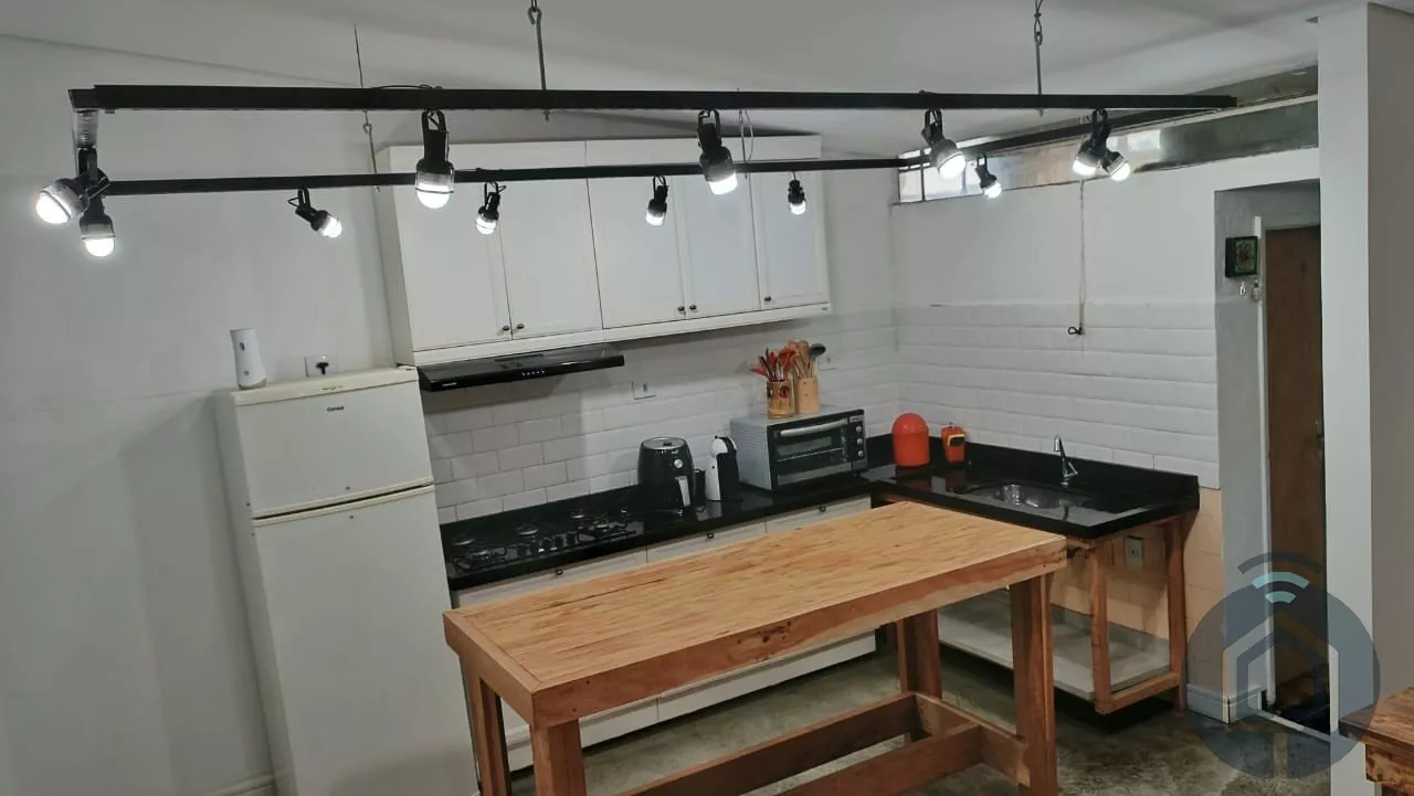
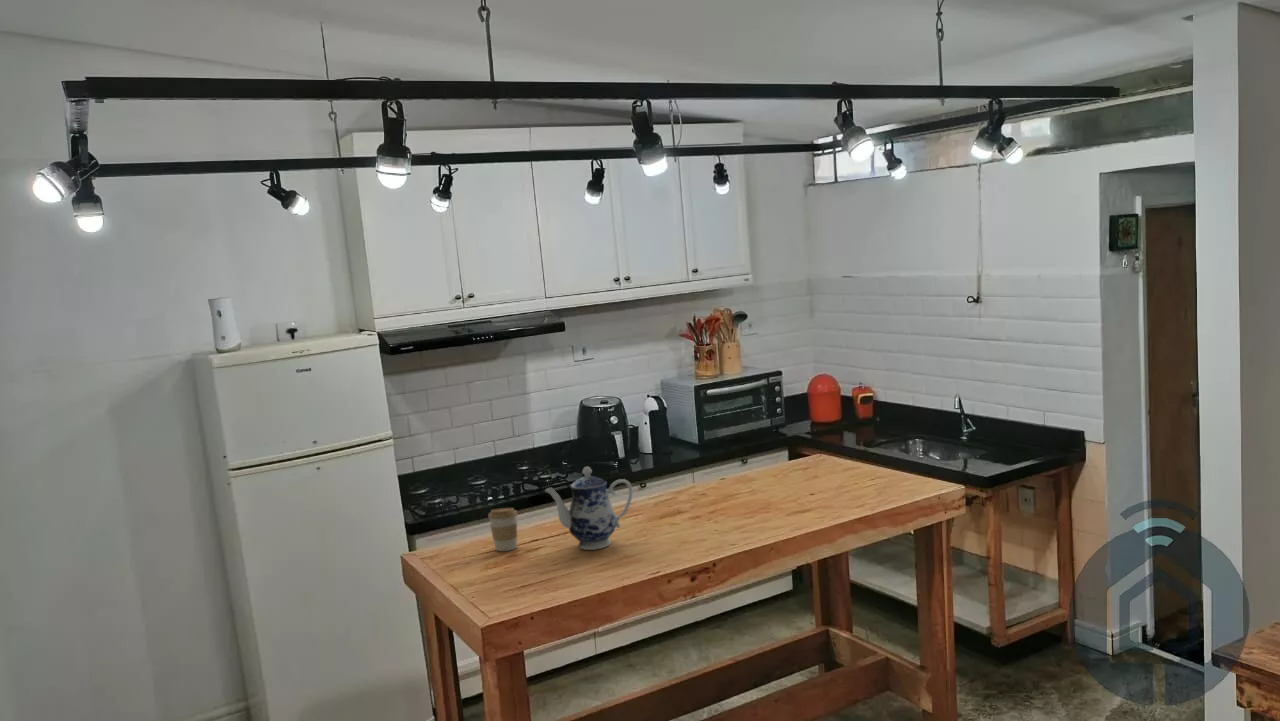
+ teapot (590, 506)
+ coffee cup (504, 528)
